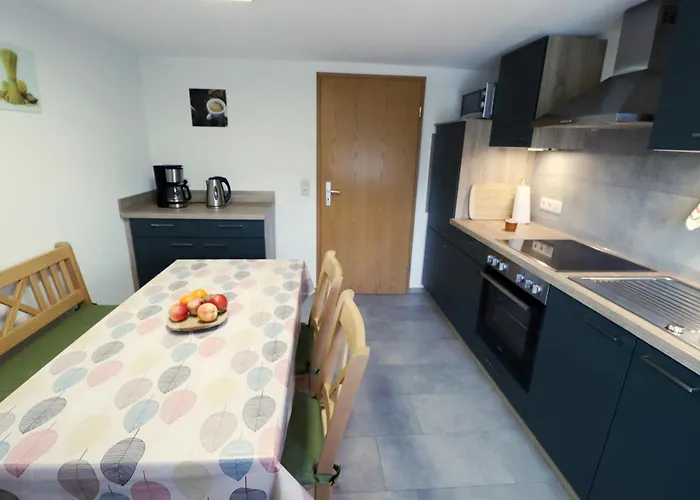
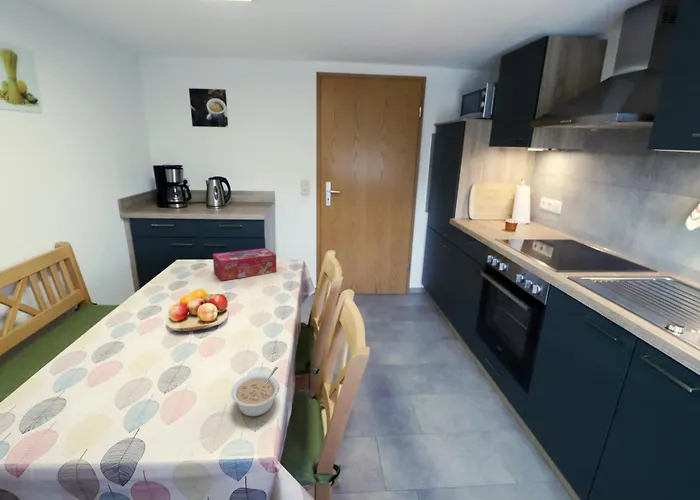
+ legume (256, 393)
+ tissue box (245, 263)
